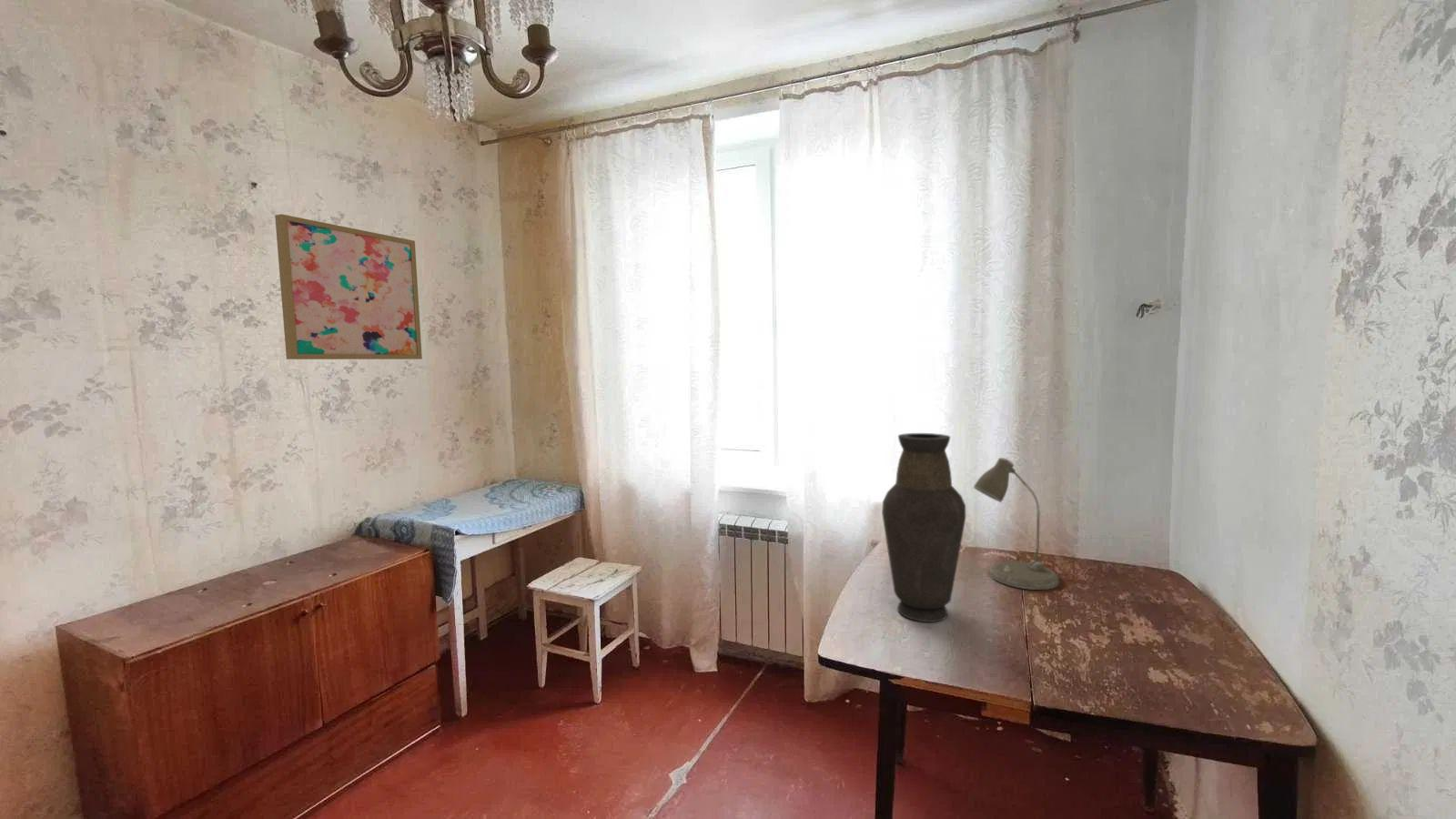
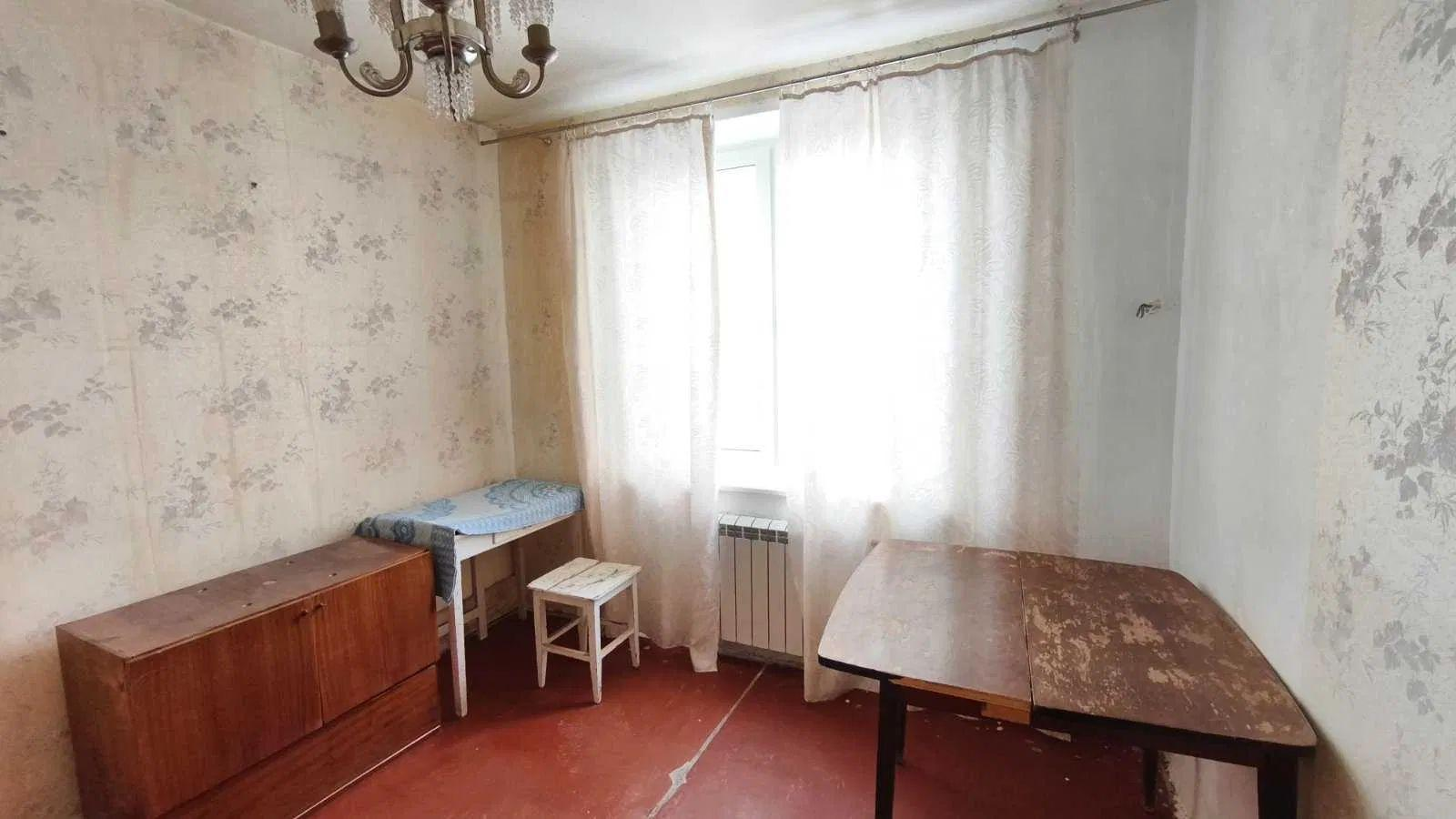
- vase (923, 524)
- wall art (356, 295)
- desk lamp (1036, 518)
